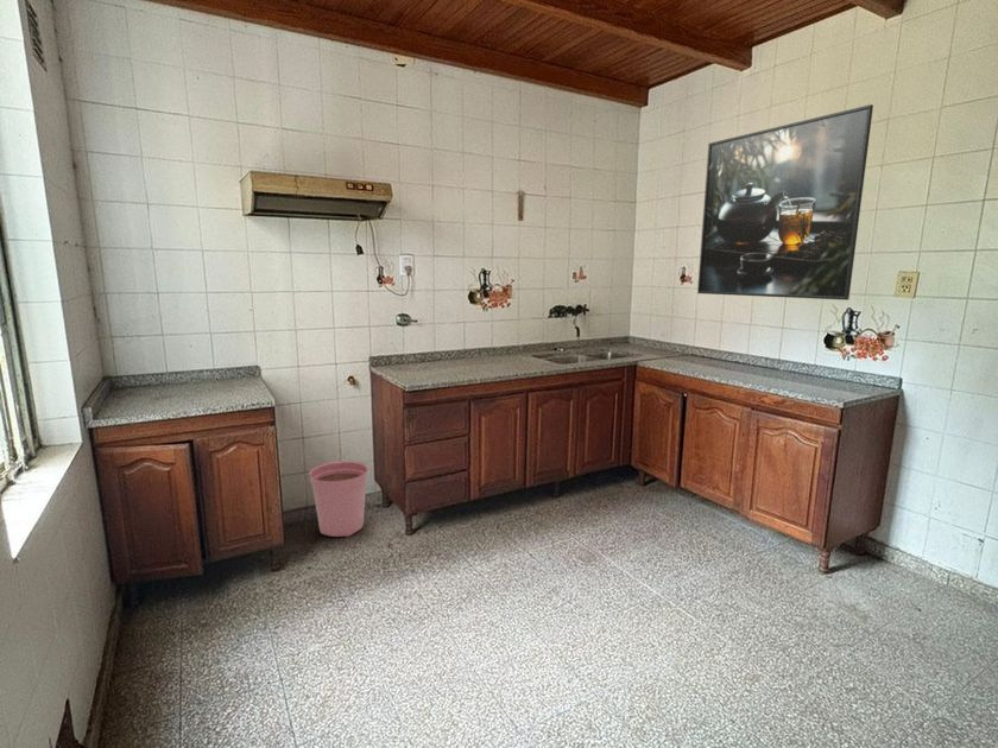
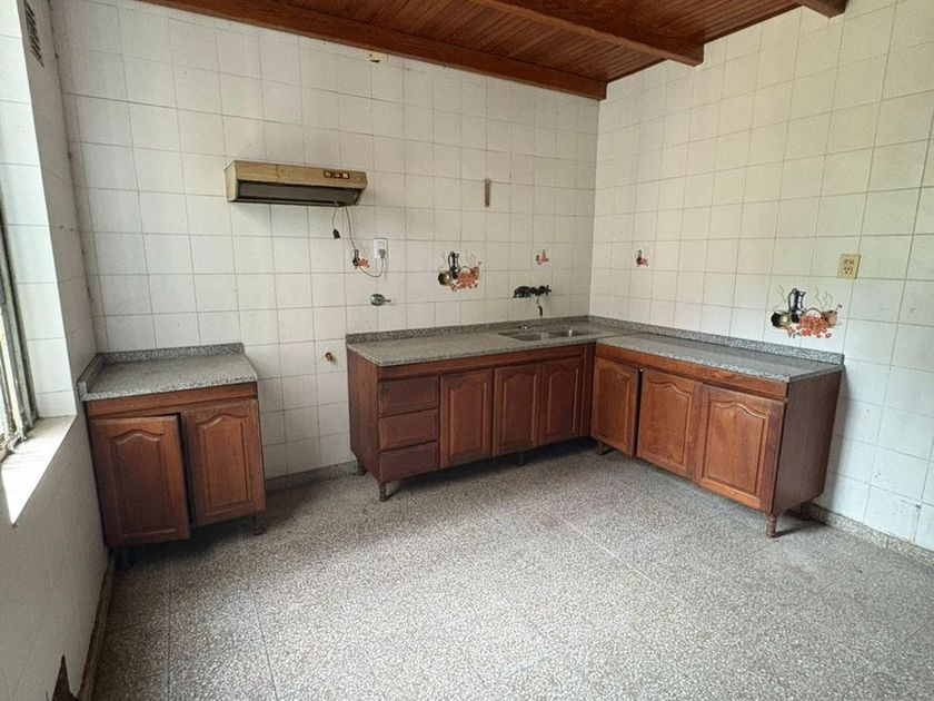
- plant pot (340, 499)
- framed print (771, 214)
